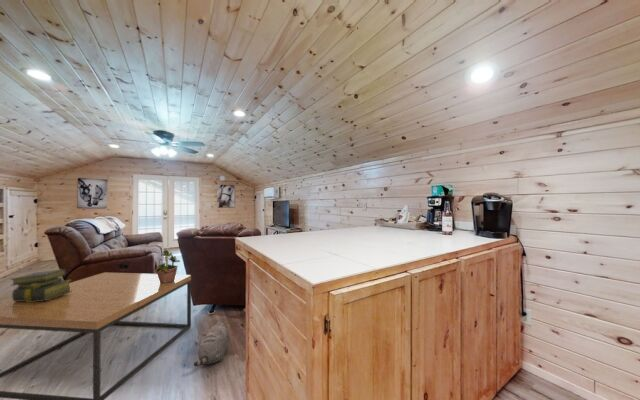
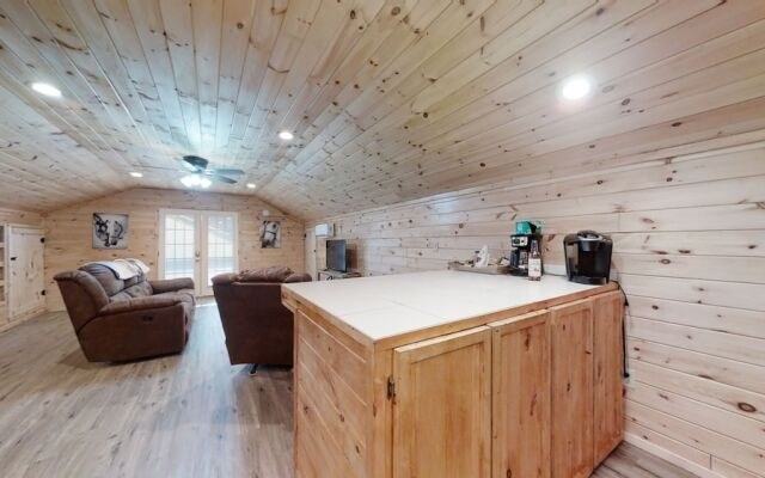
- stack of books (40, 284)
- coffee table (101, 322)
- potted plant (166, 263)
- plush toy (213, 344)
